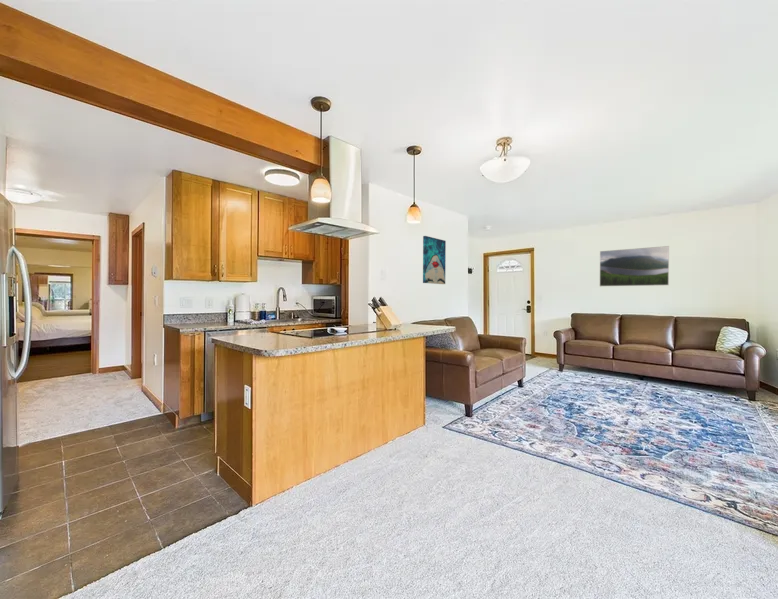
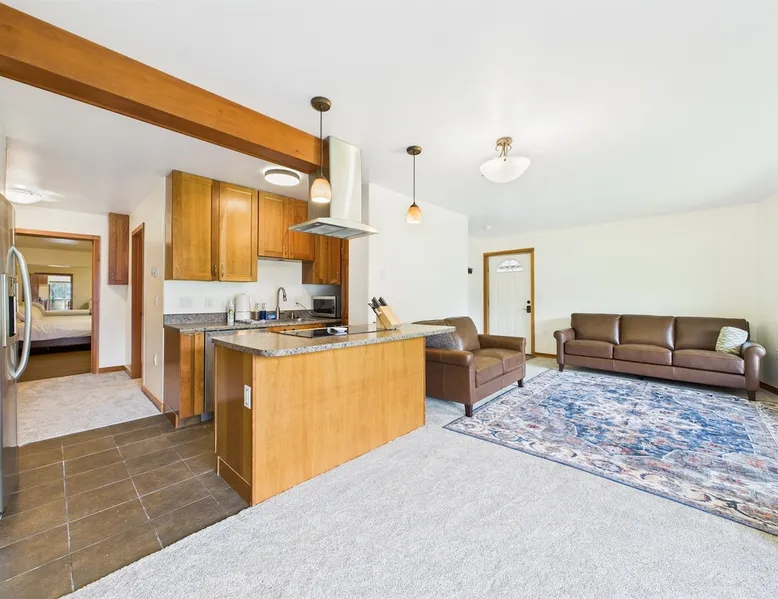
- wall art (434, 261)
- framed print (632, 267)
